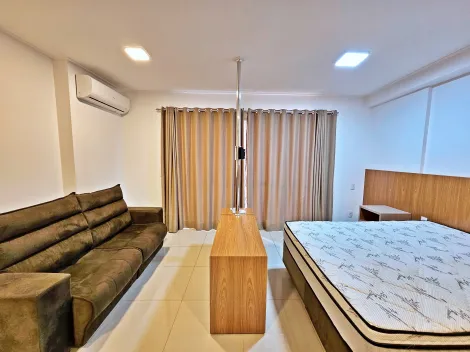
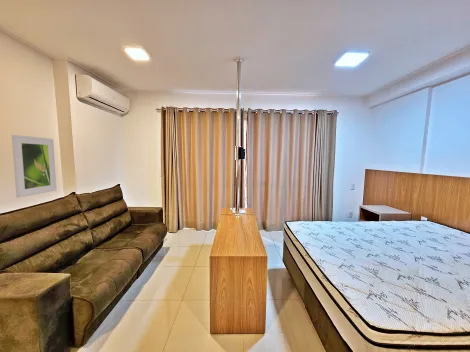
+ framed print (36, 165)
